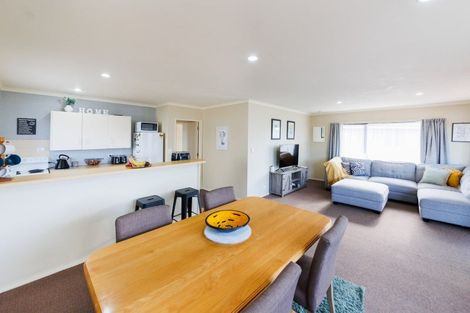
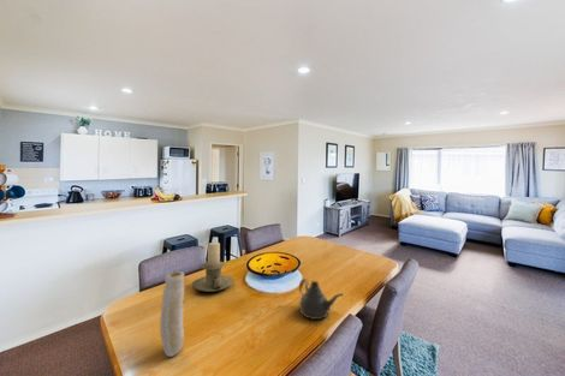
+ vase (172, 312)
+ teapot (319, 299)
+ candle holder (213, 263)
